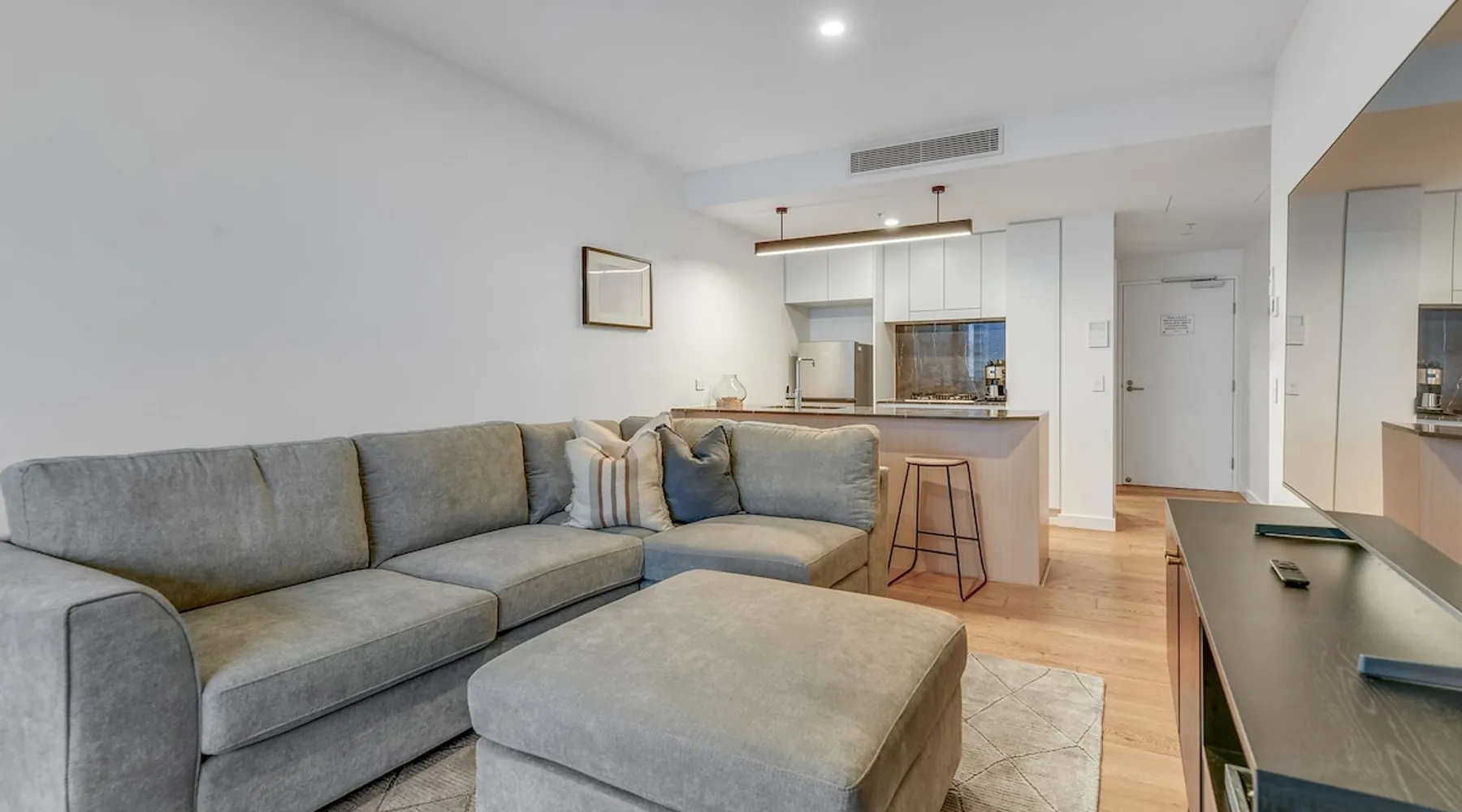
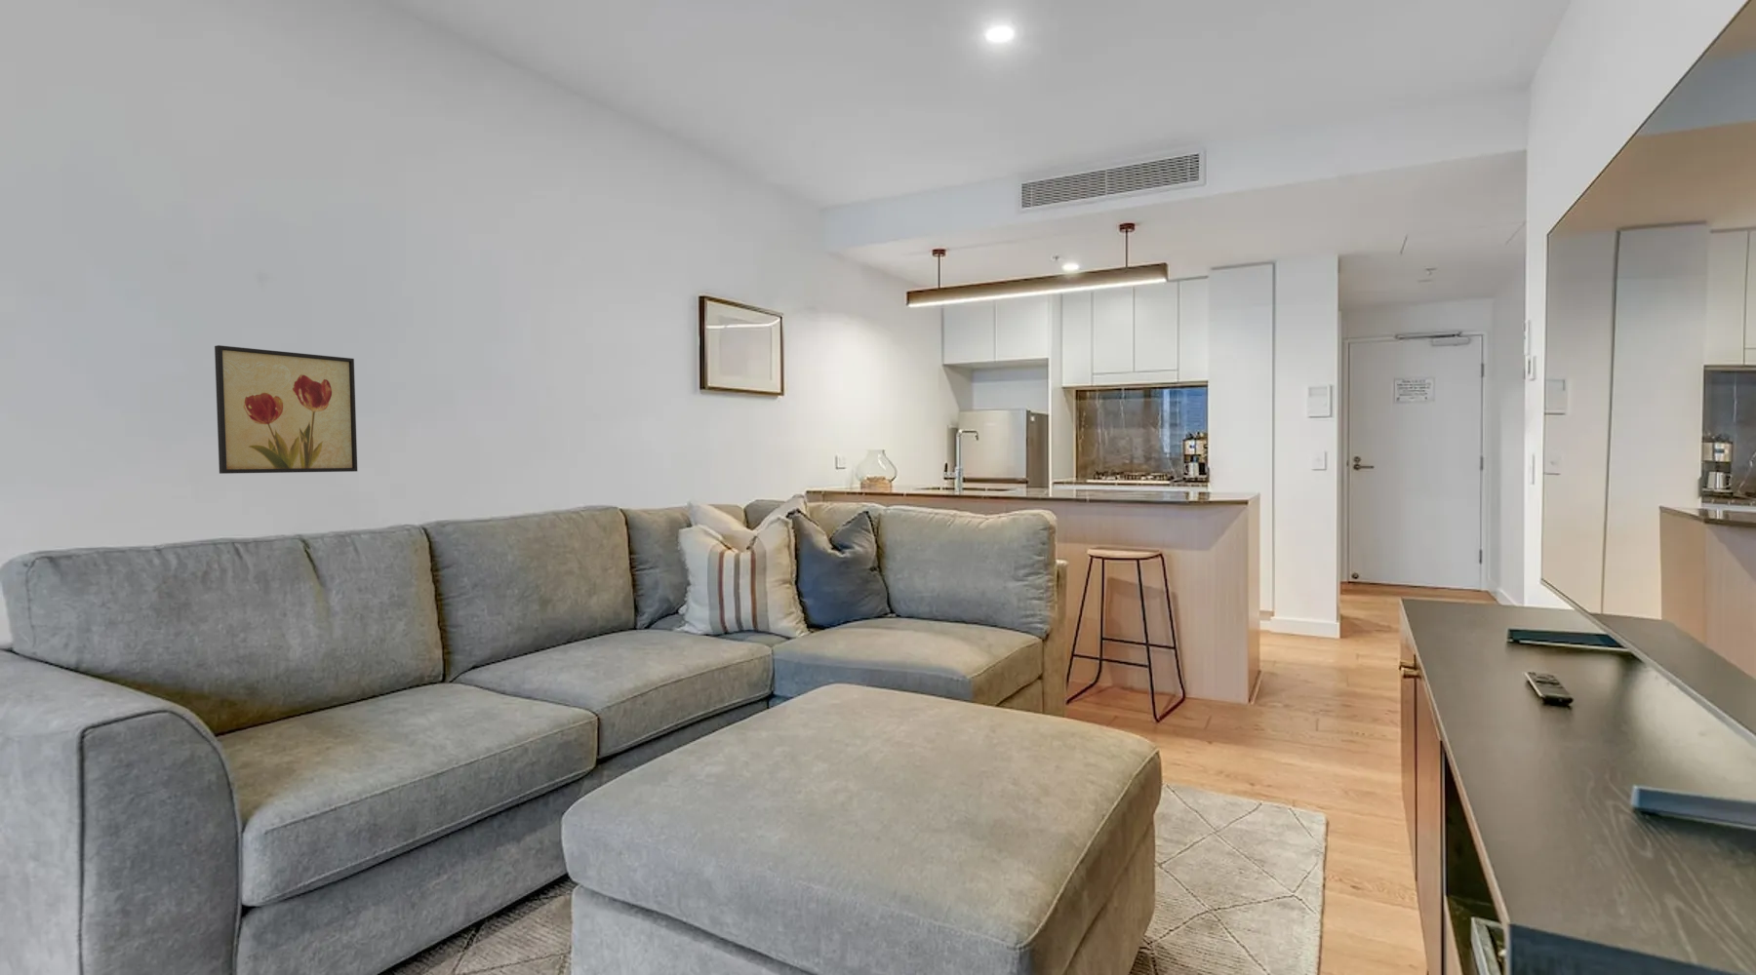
+ wall art (288, 412)
